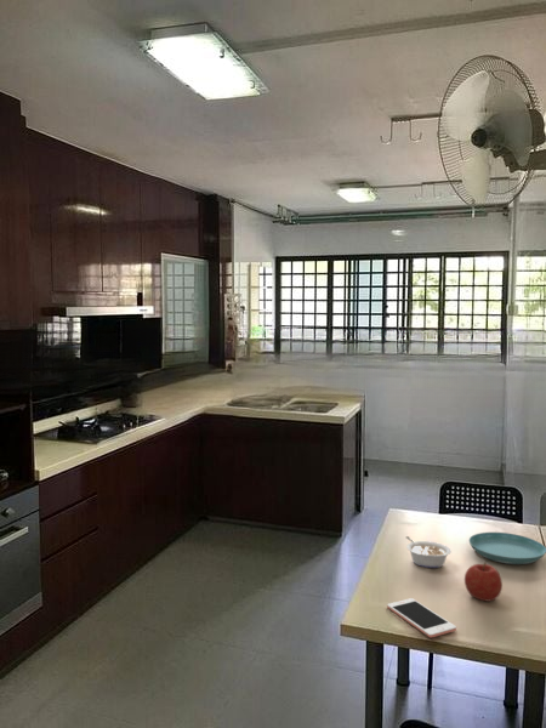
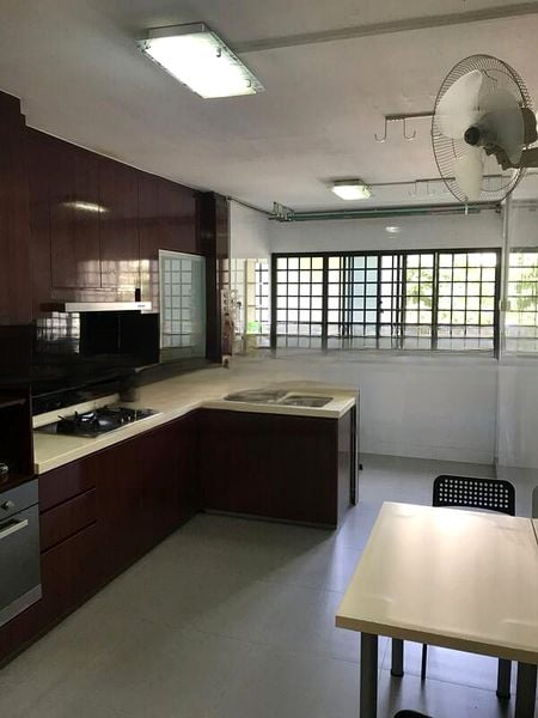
- saucer (506, 548)
- cell phone (420, 616)
- legume (426, 553)
- fruit (483, 579)
